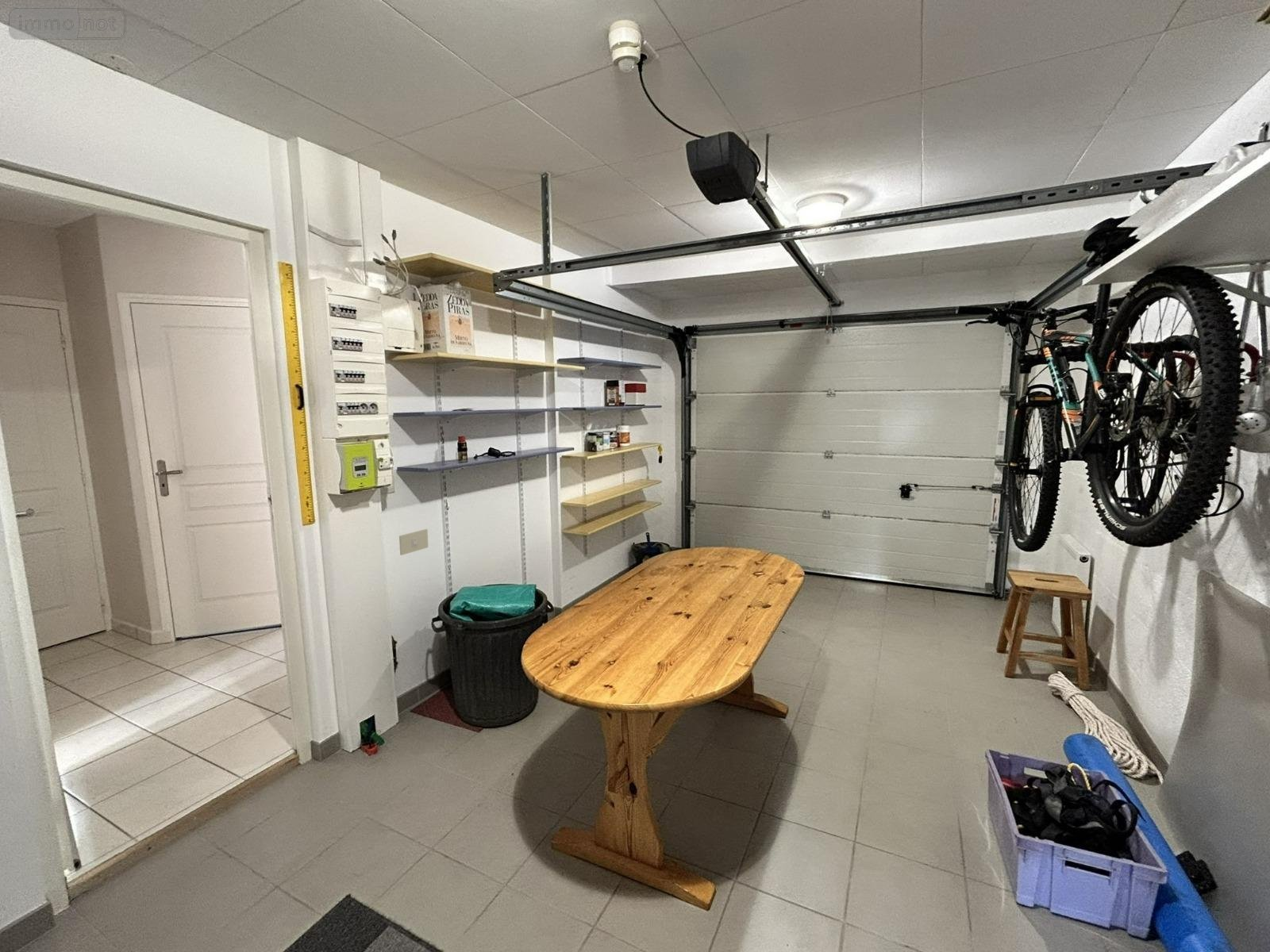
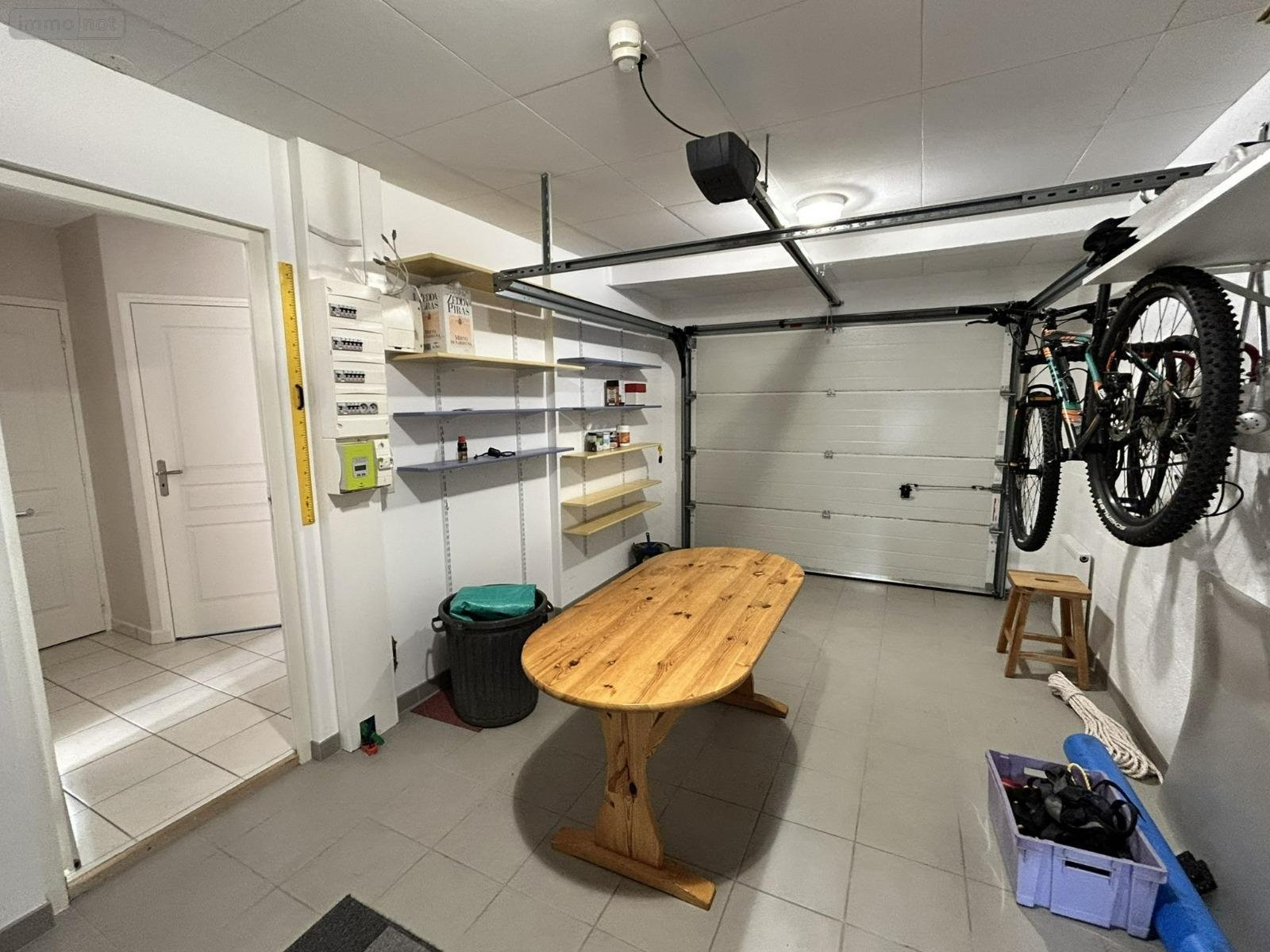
- light switch (414, 541)
